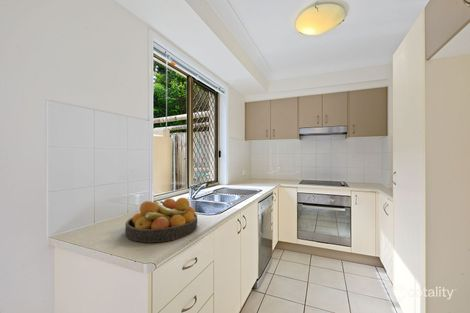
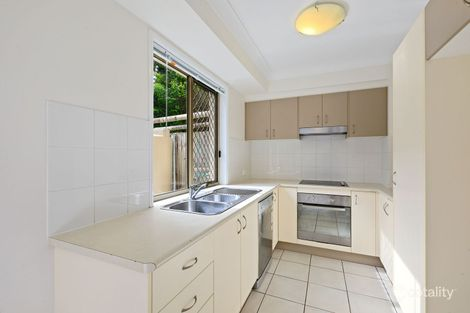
- fruit bowl (163, 213)
